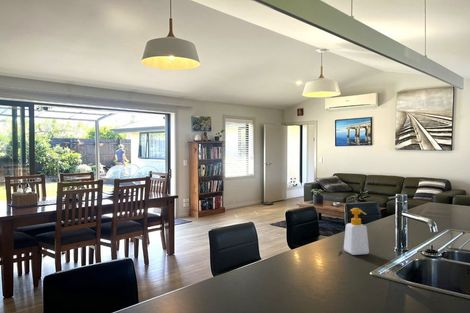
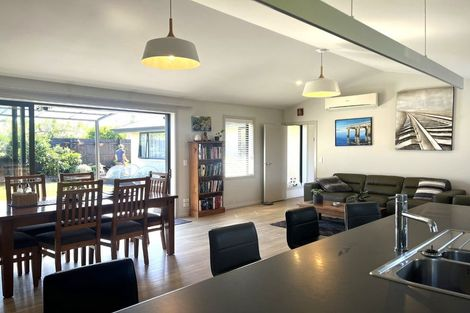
- soap bottle (358, 231)
